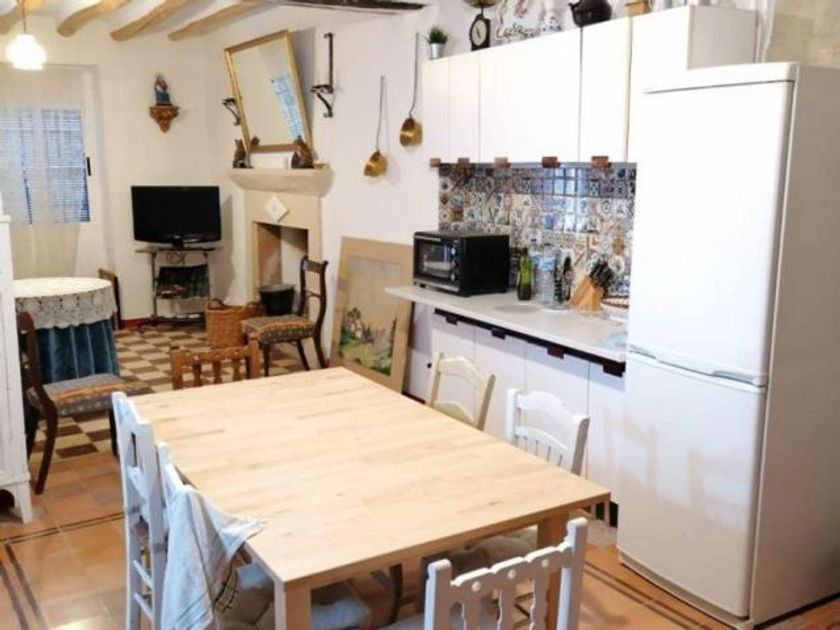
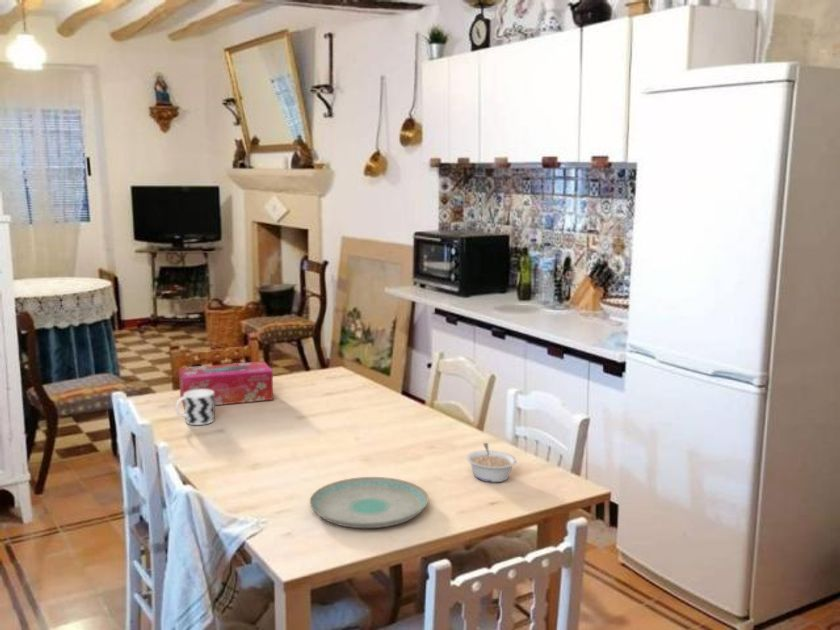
+ tissue box (225, 383)
+ cup (194, 407)
+ legume (489, 465)
+ plate (369, 502)
